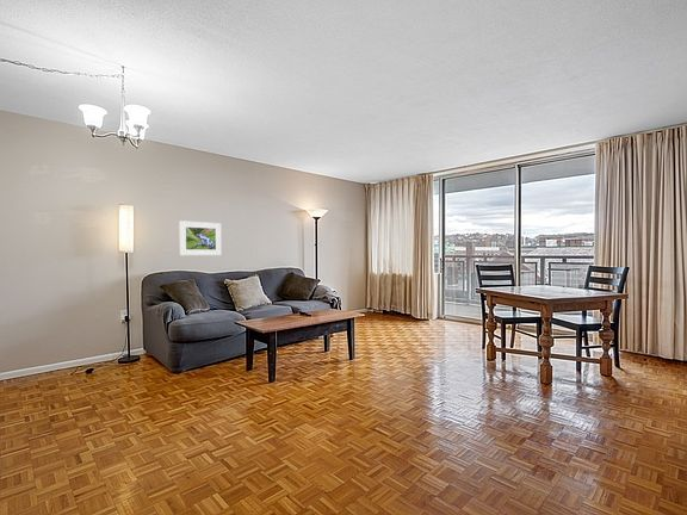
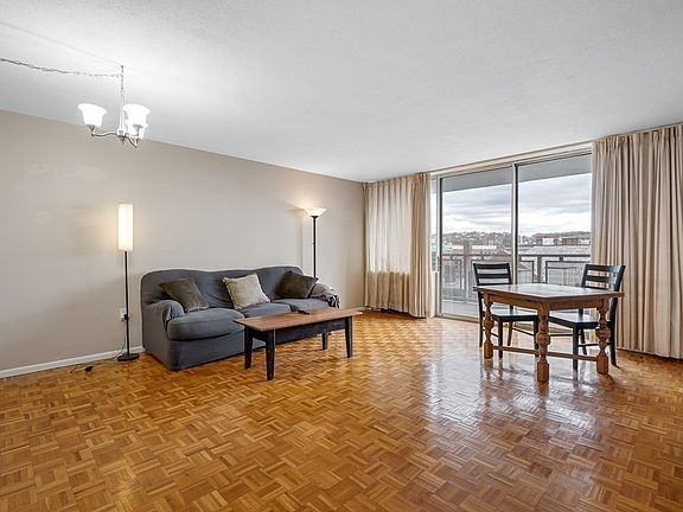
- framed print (200, 238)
